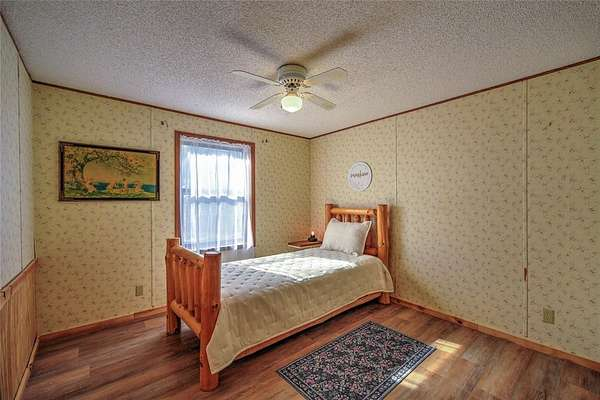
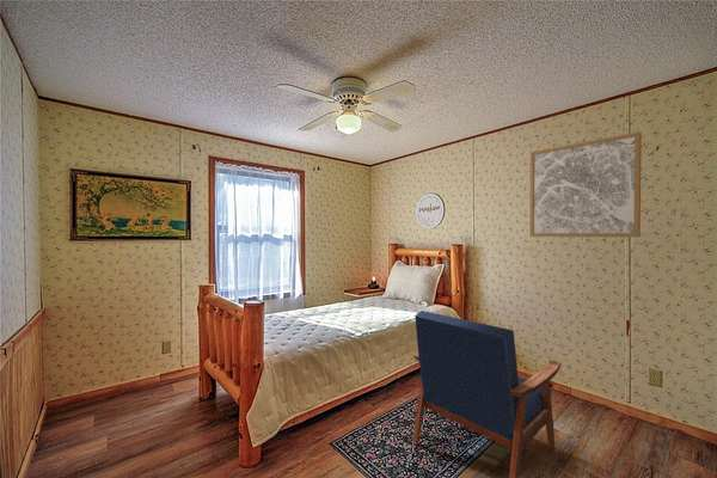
+ armchair (482, 380)
+ wall art (580, 190)
